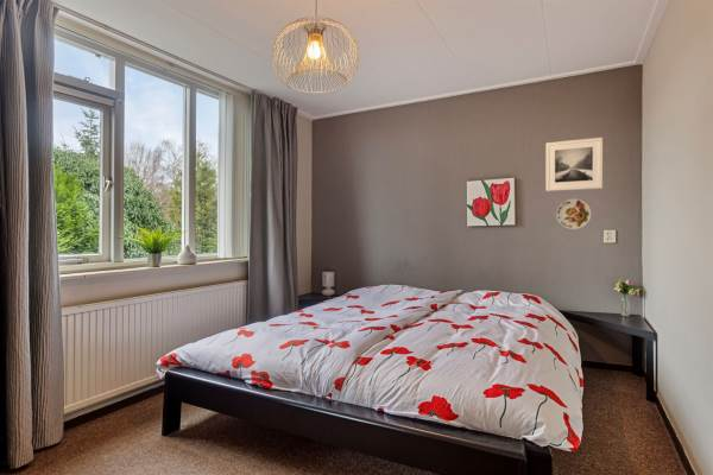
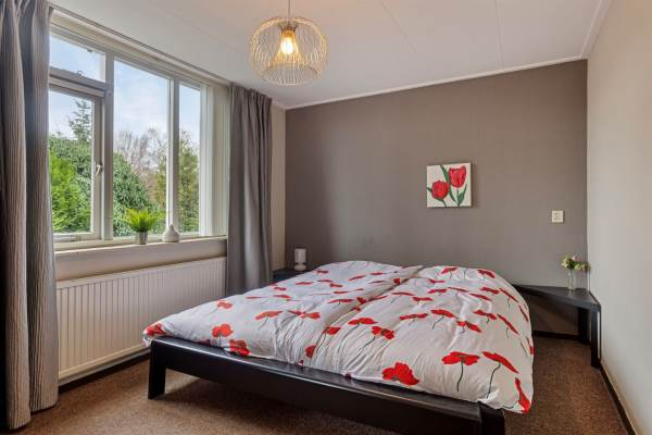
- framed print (573, 165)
- decorative plate (573, 214)
